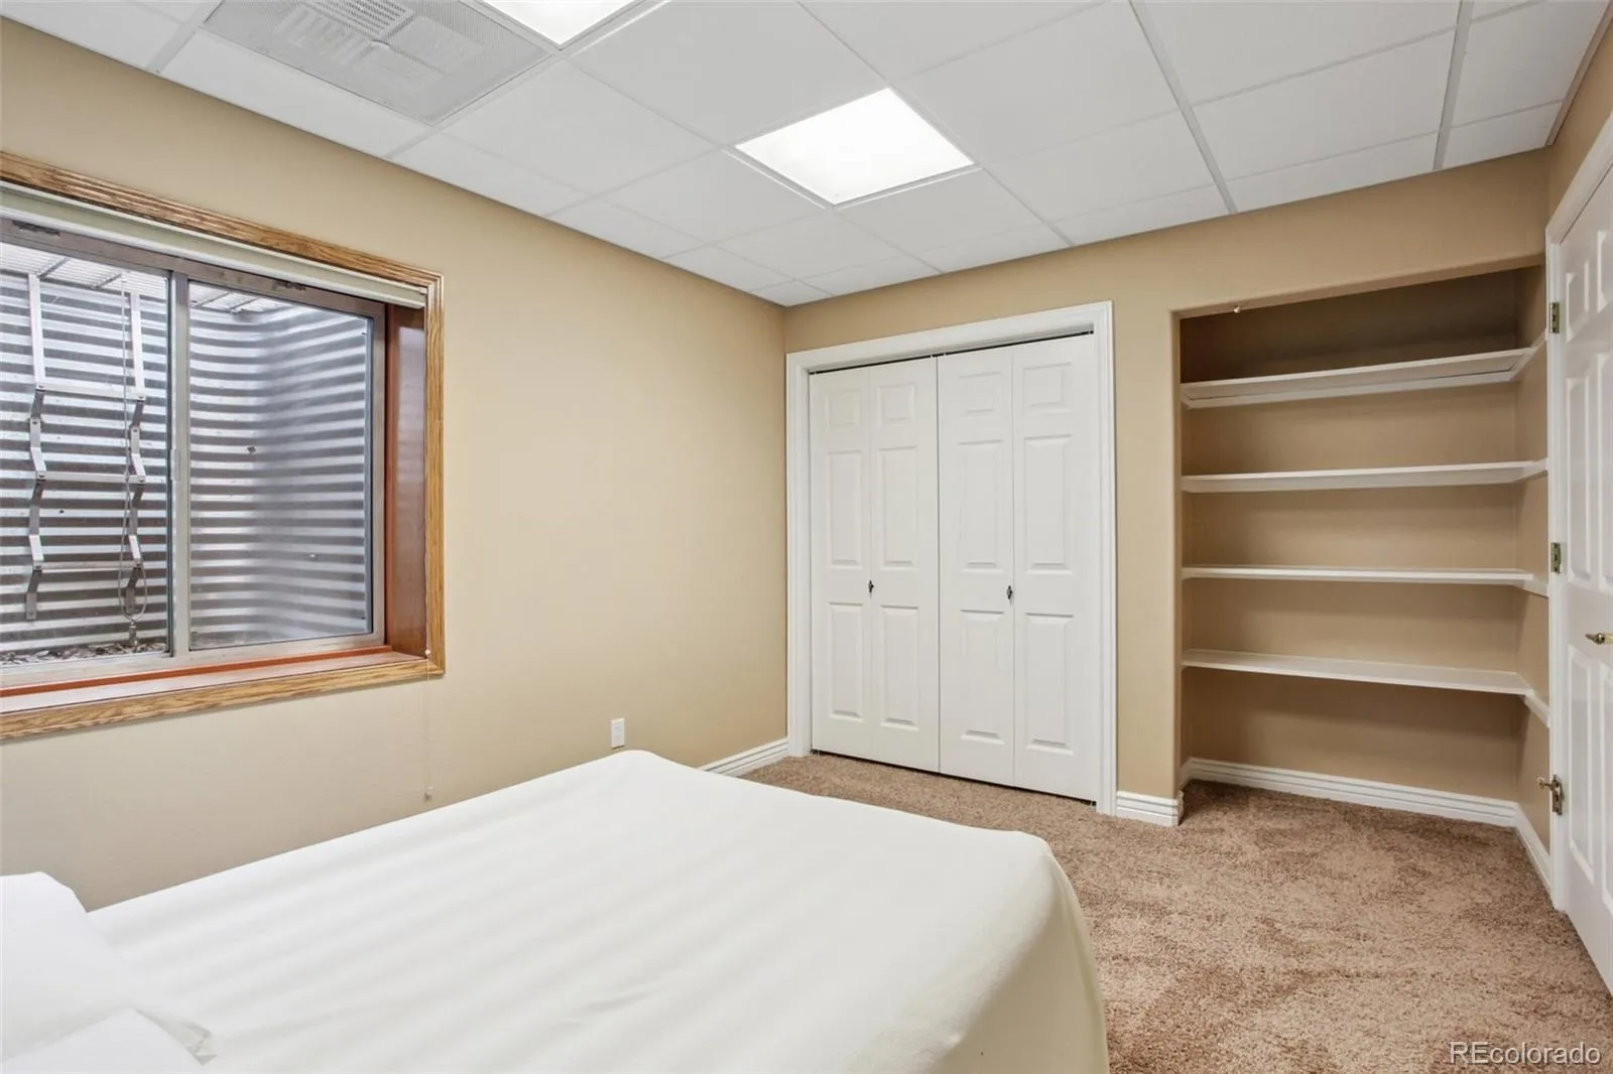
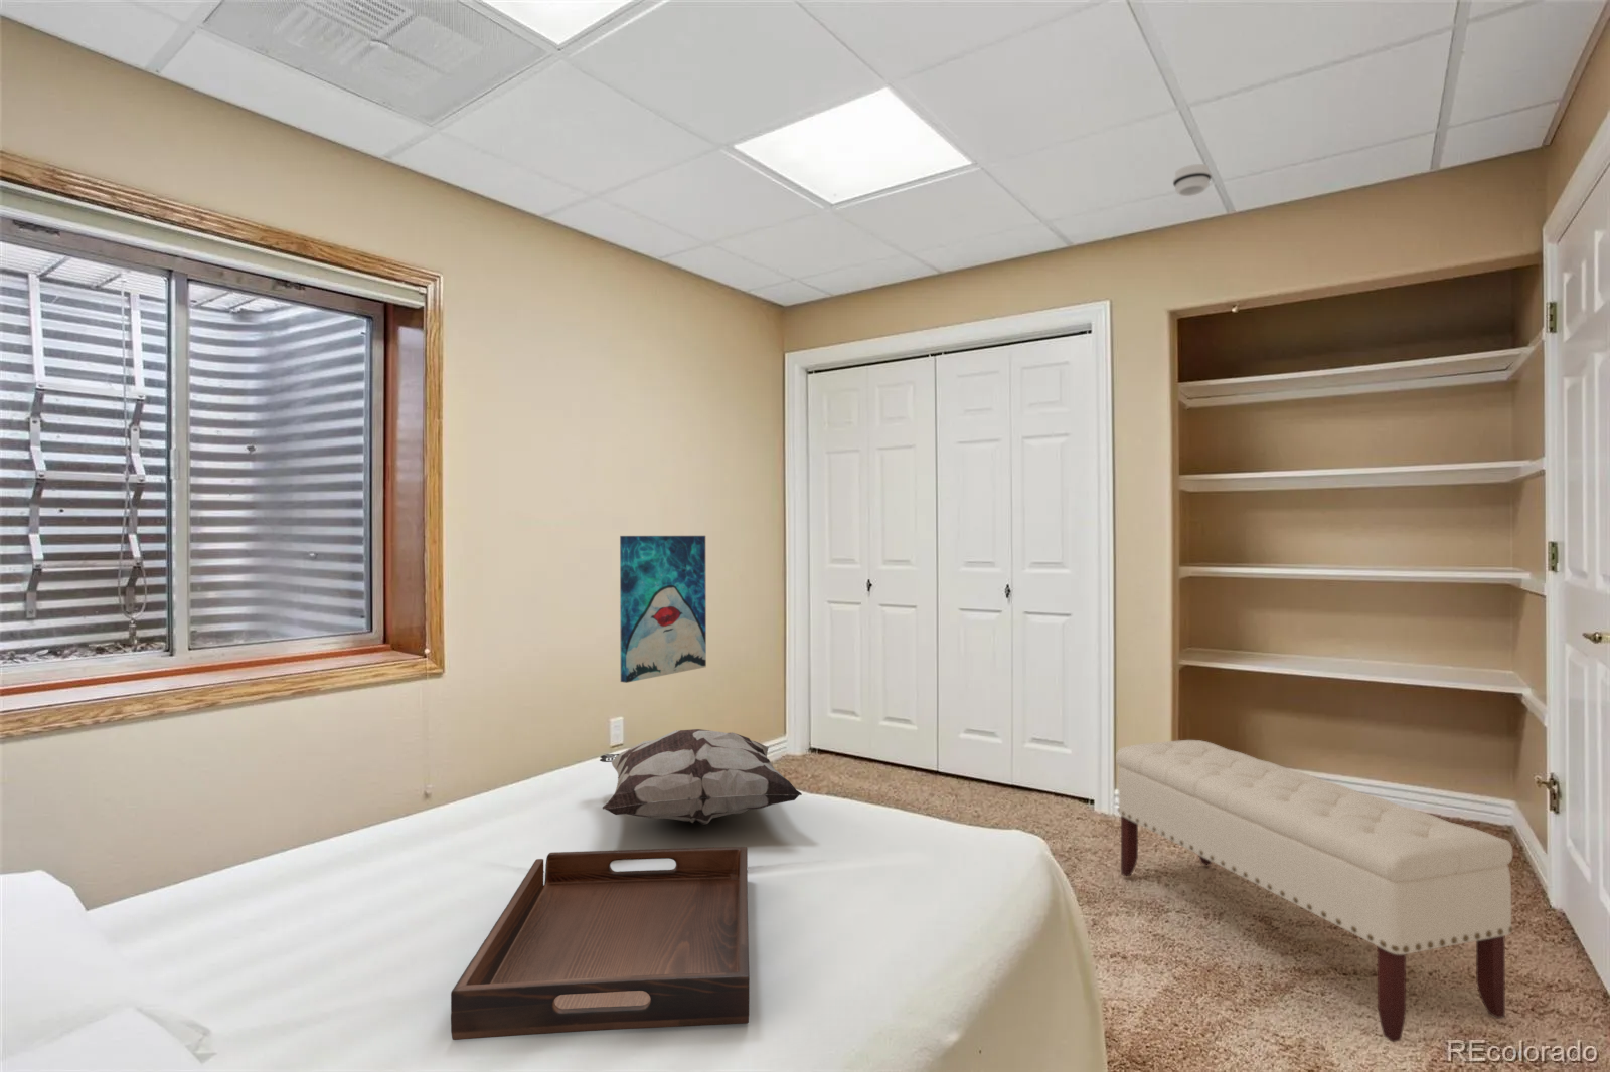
+ bench (1278, 857)
+ smoke detector (1191, 179)
+ serving tray (627, 924)
+ decorative pillow (692, 773)
+ wall art (666, 604)
